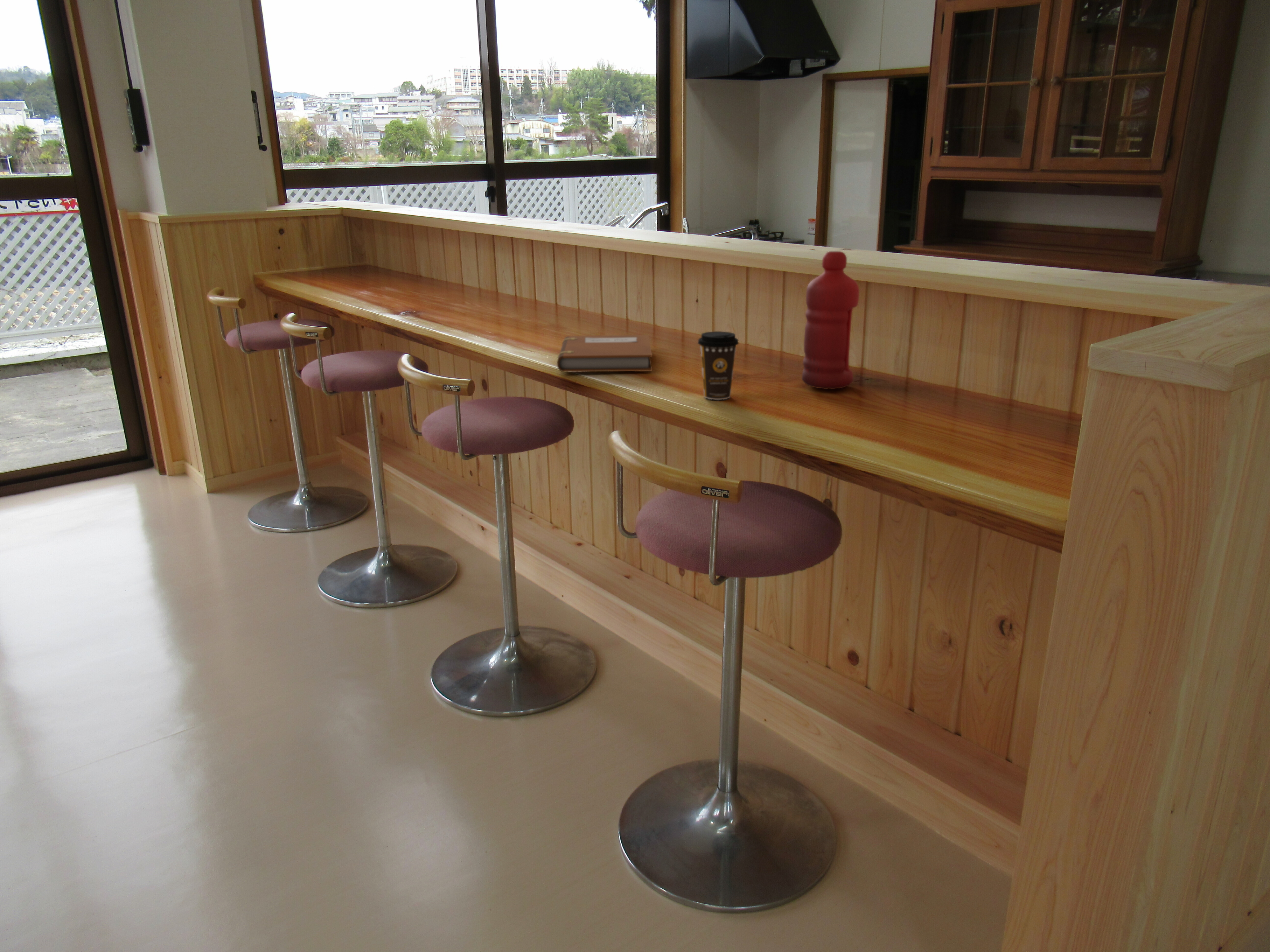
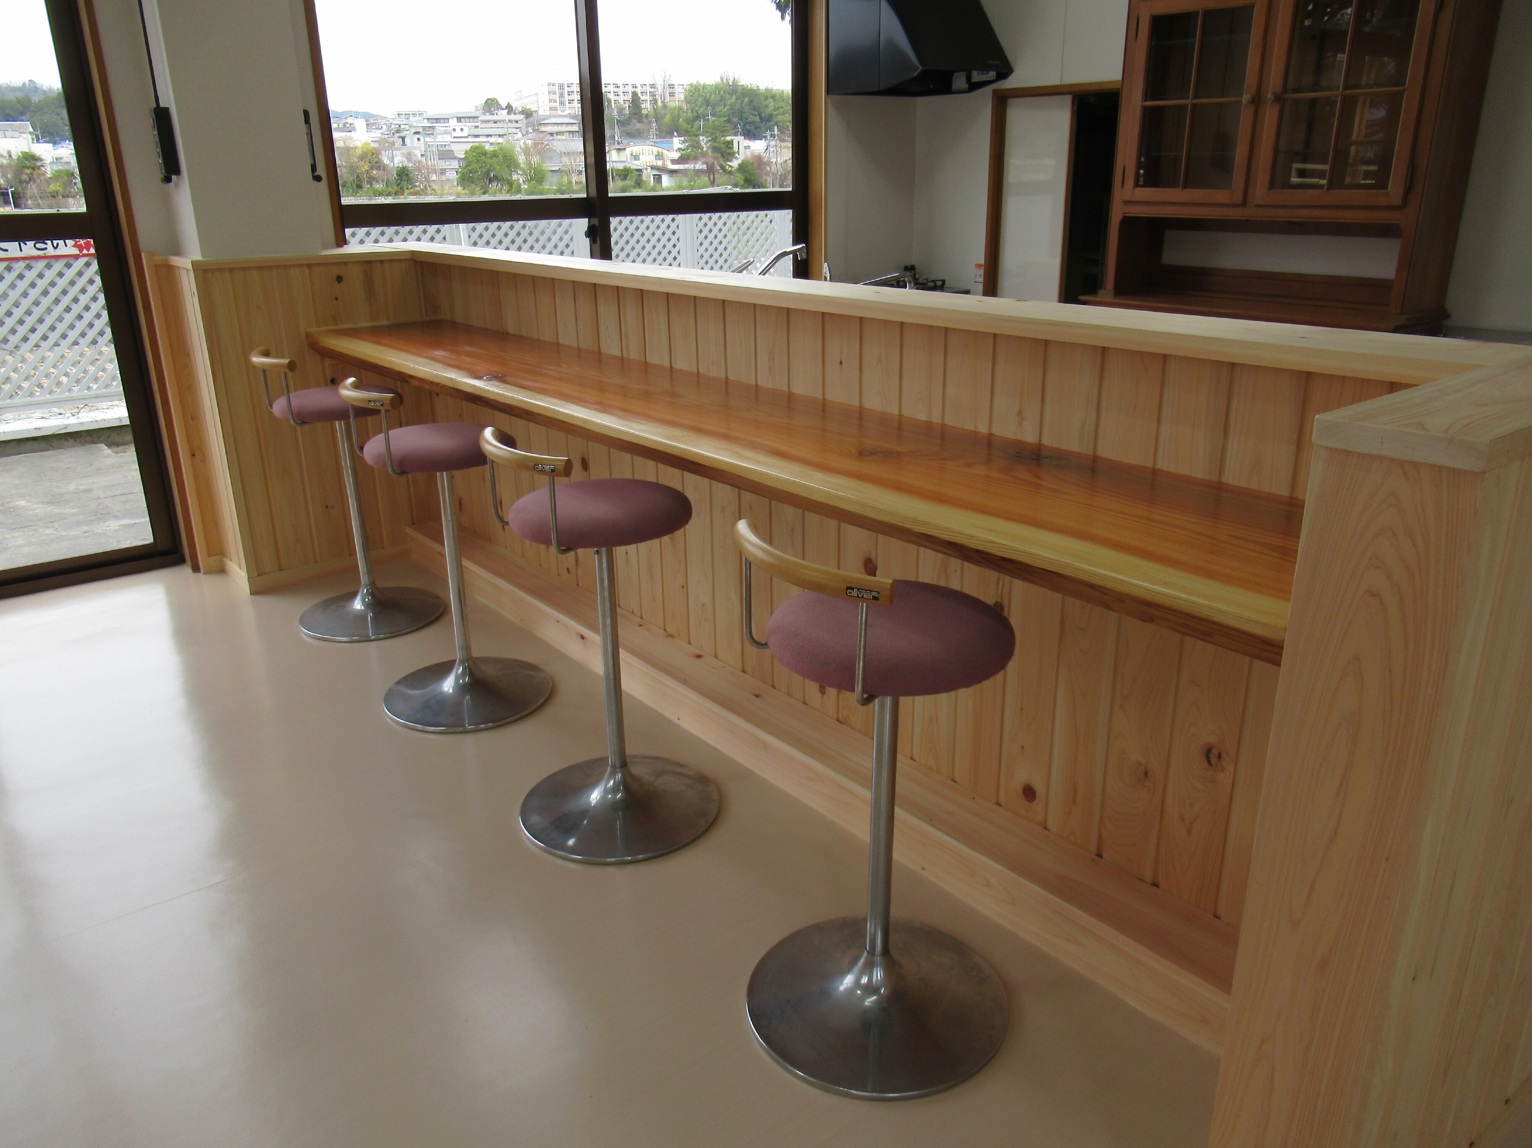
- notebook (605, 352)
- water bottle (831, 320)
- coffee cup (717, 366)
